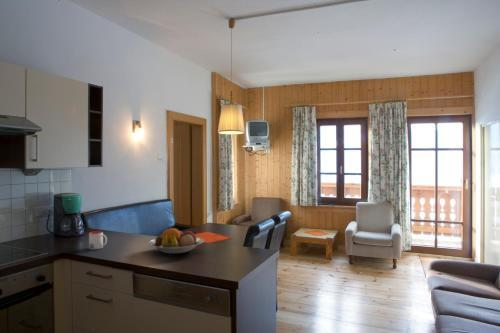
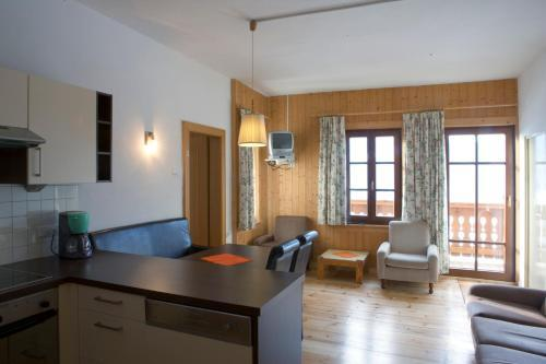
- fruit bowl (176, 238)
- mug (98, 240)
